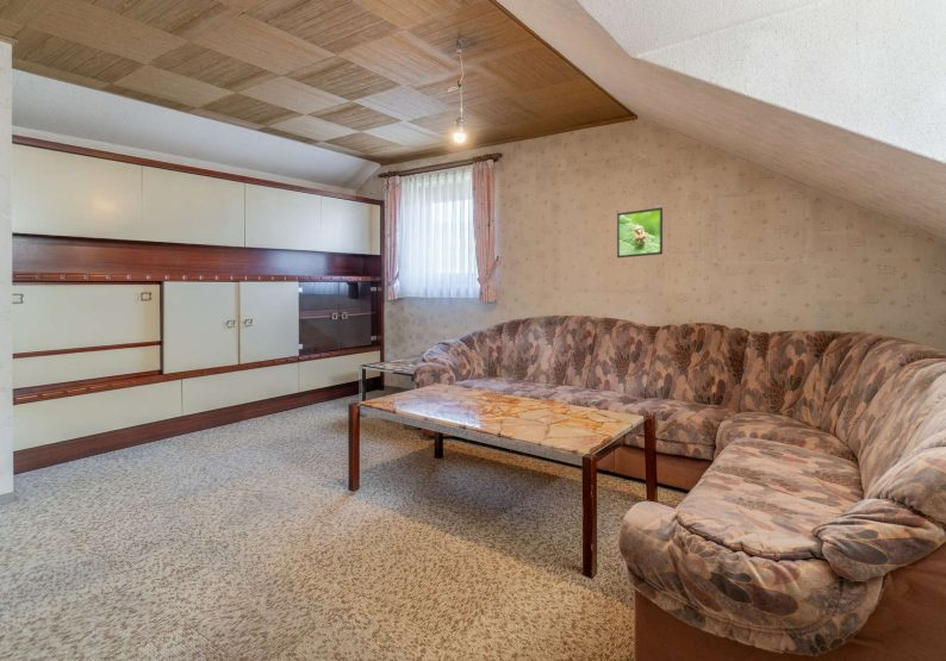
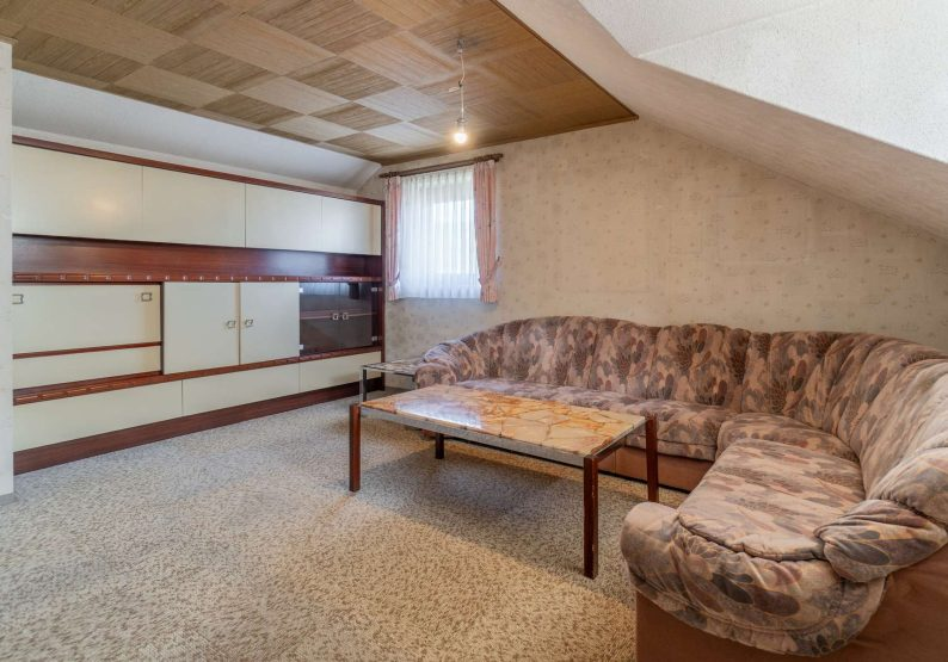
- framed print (639, 232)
